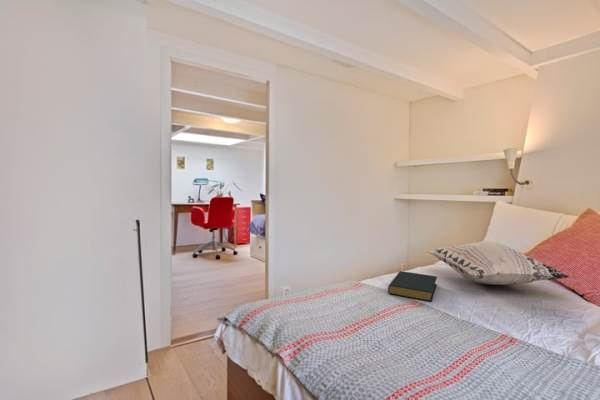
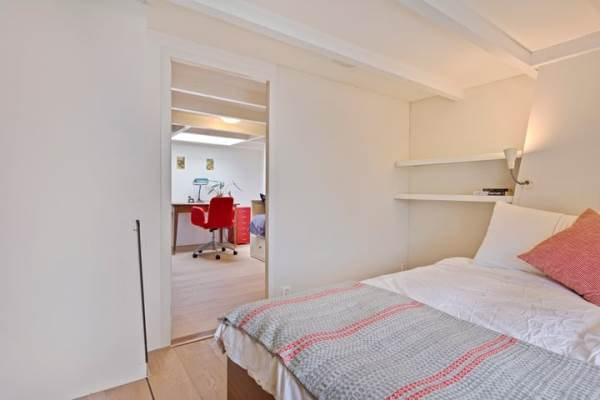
- decorative pillow (489, 262)
- hardback book (413, 284)
